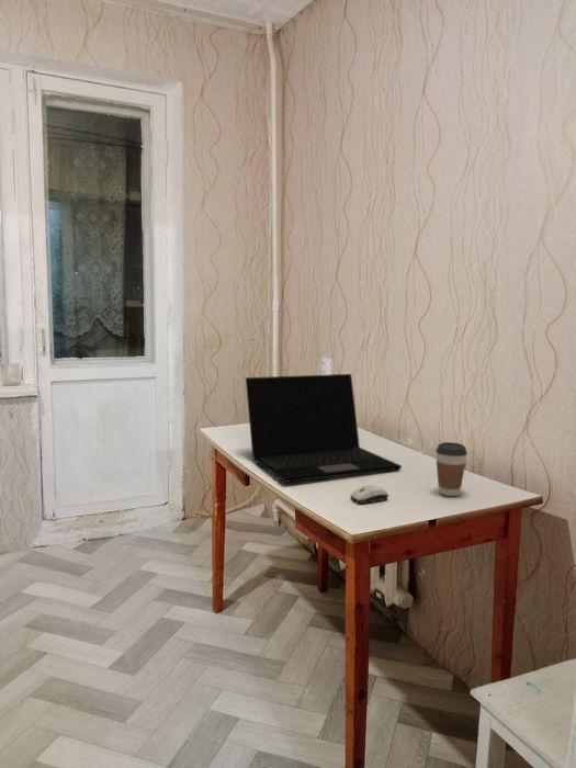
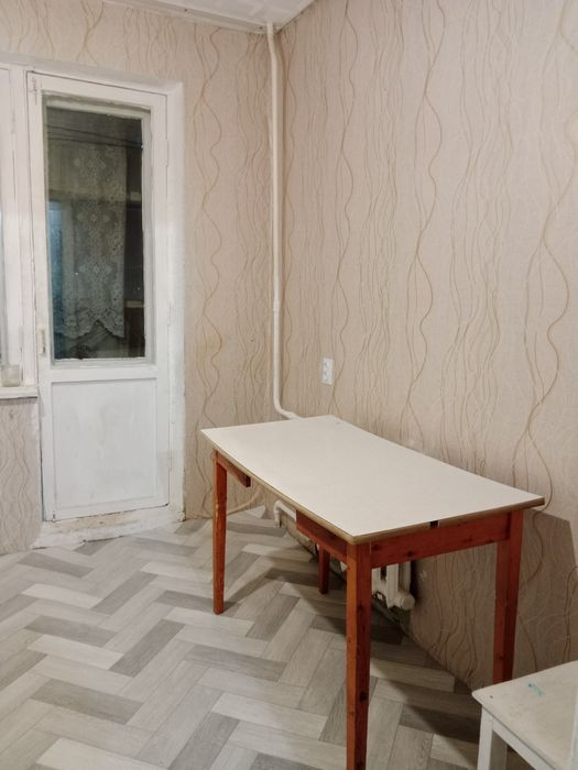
- computer mouse (369, 493)
- coffee cup (450, 468)
- laptop (320, 421)
